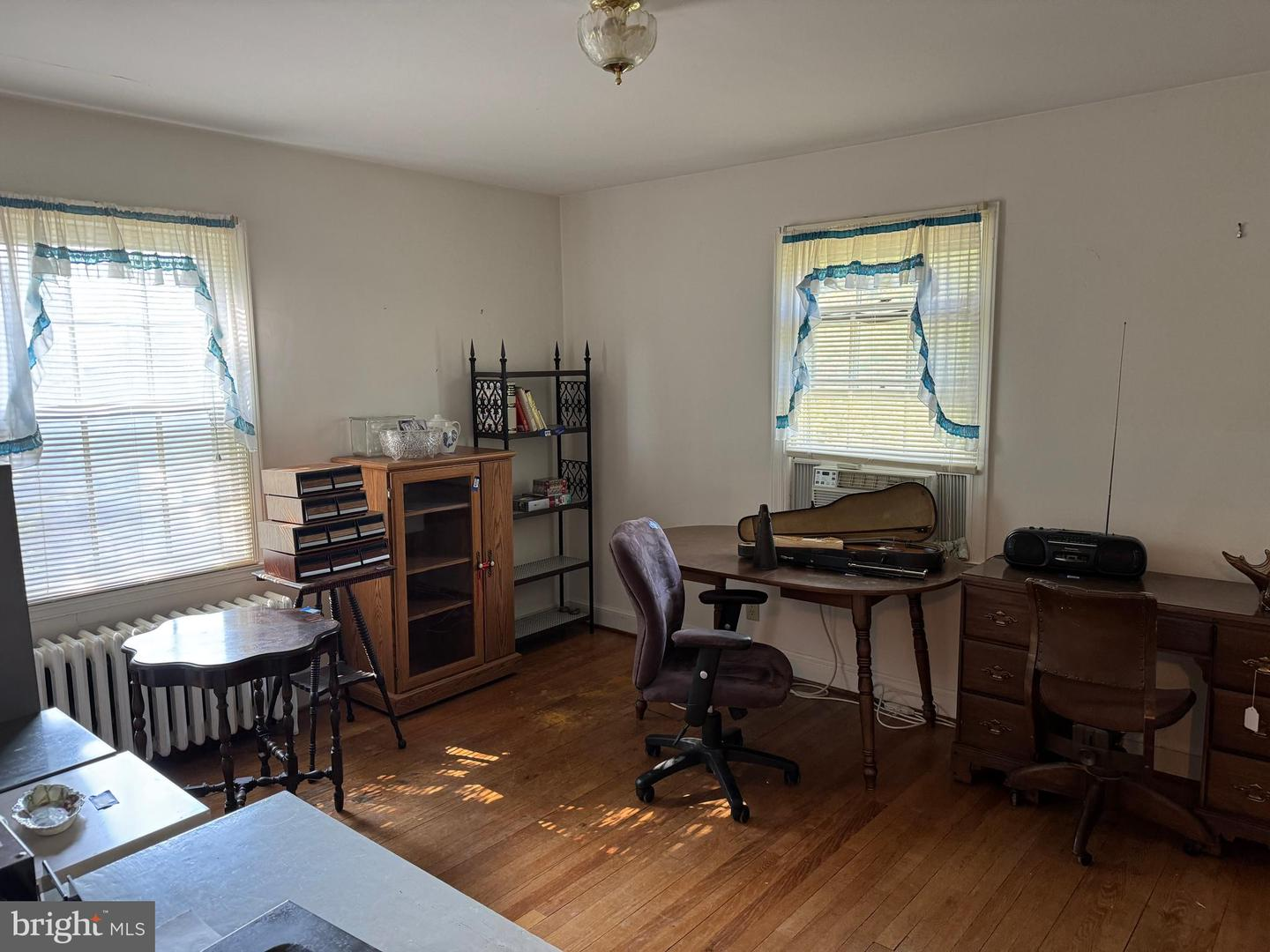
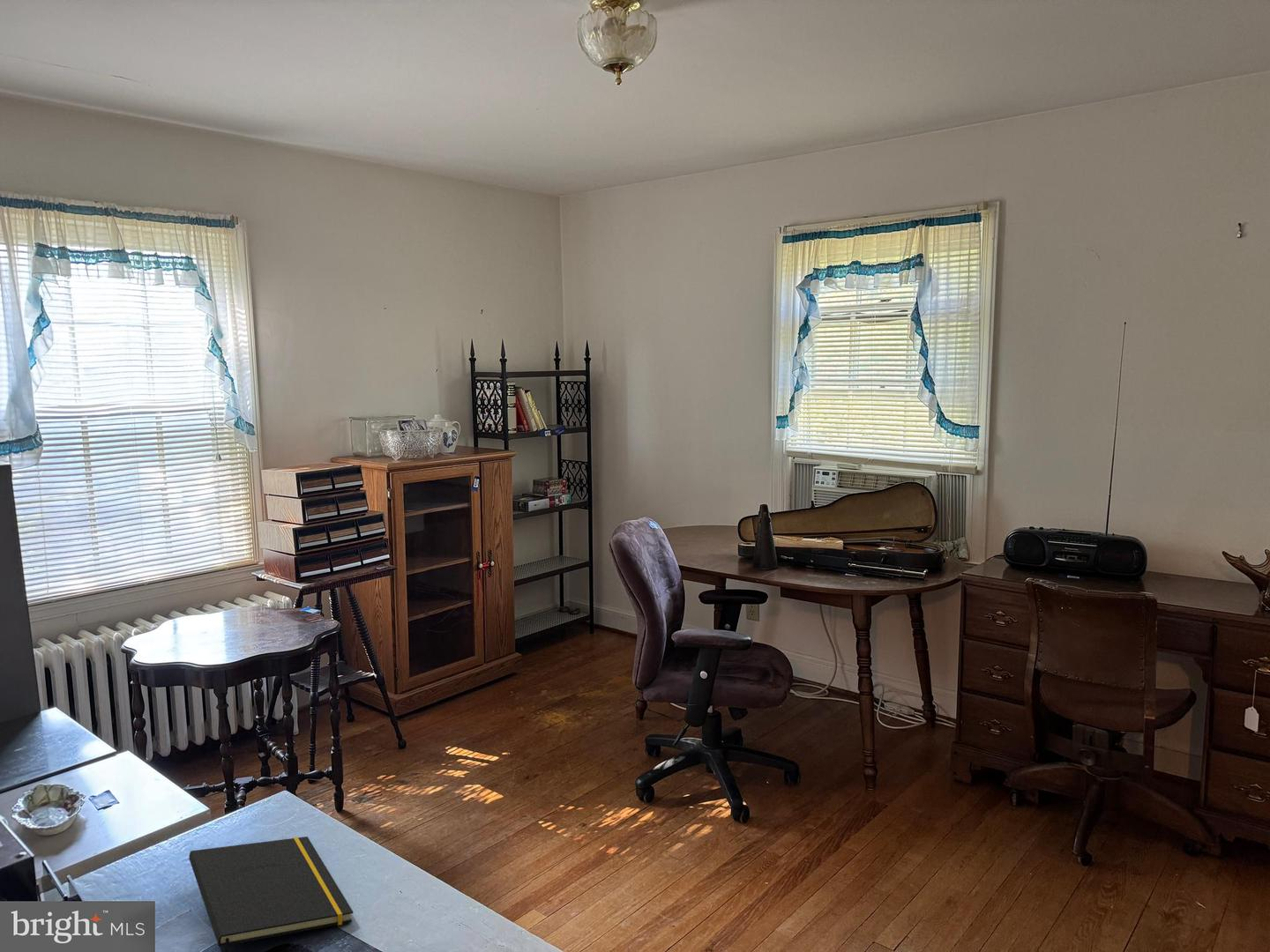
+ notepad (268, 885)
